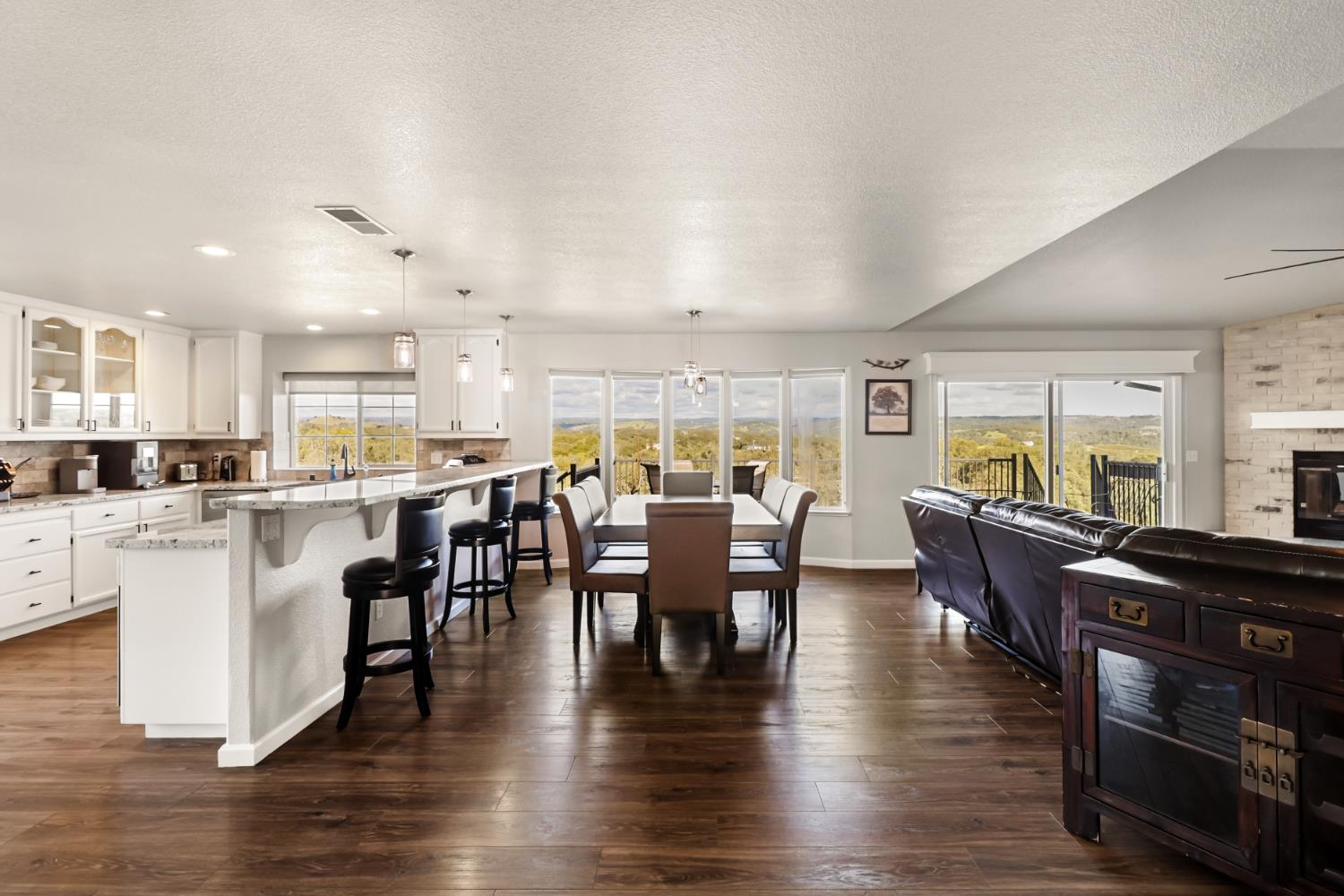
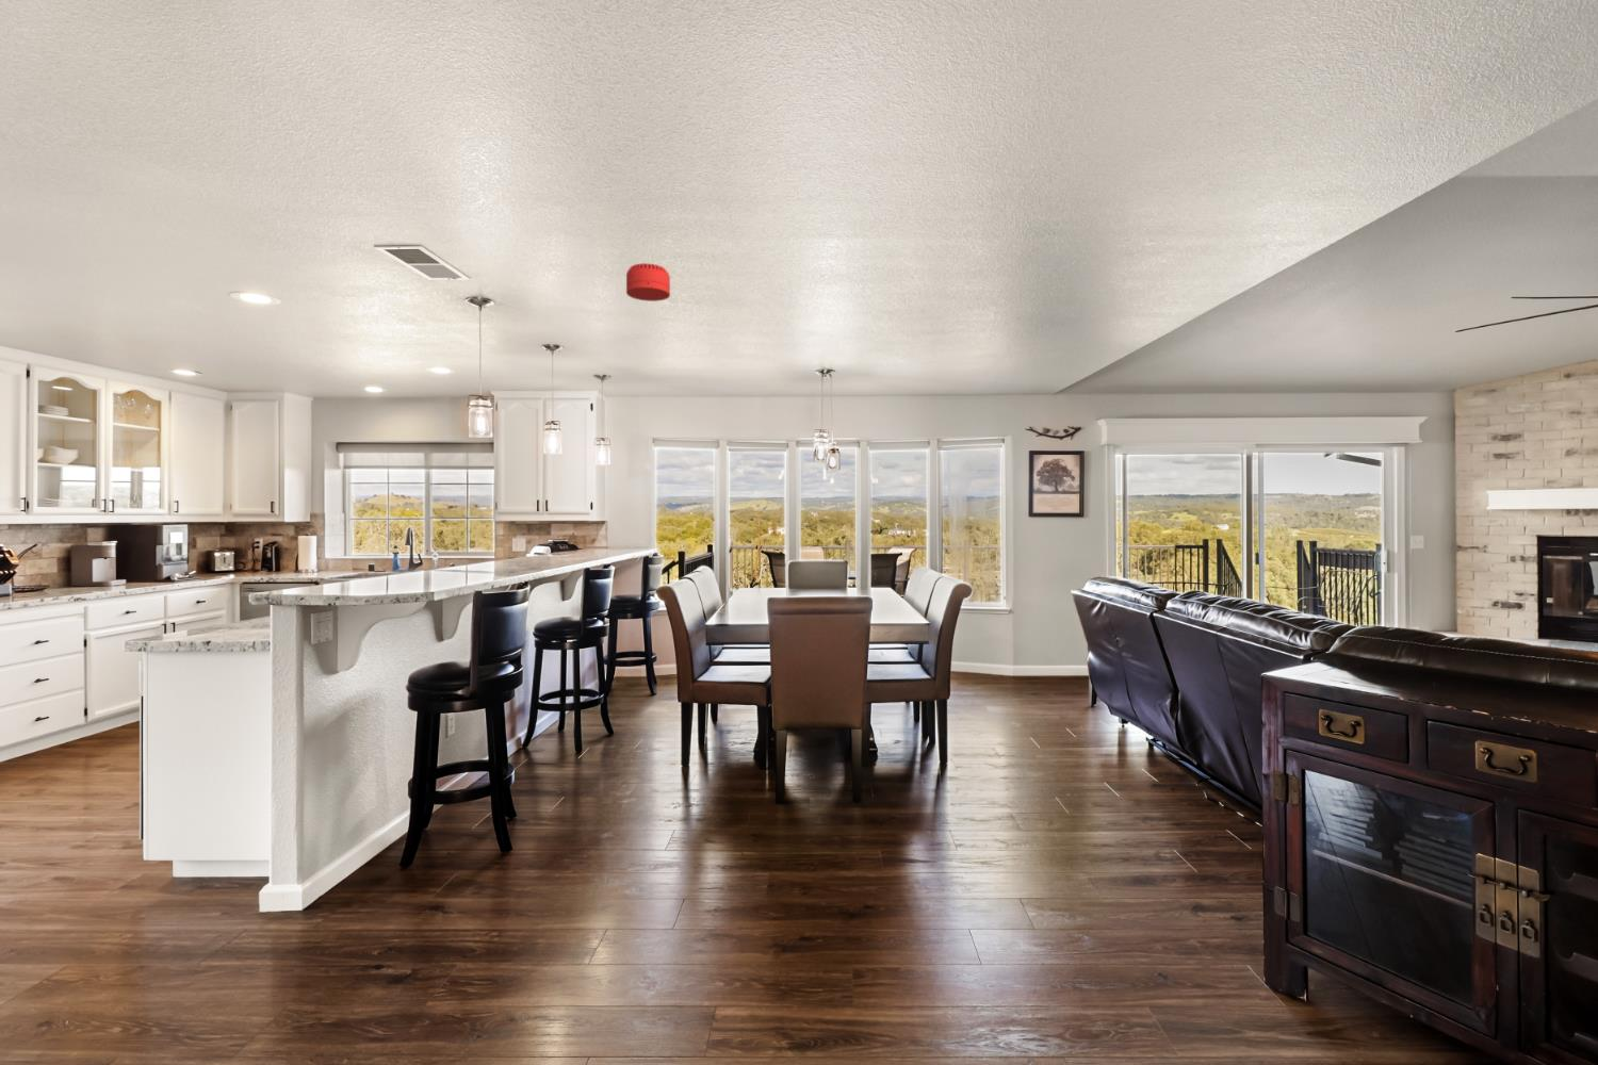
+ smoke detector (648, 282)
